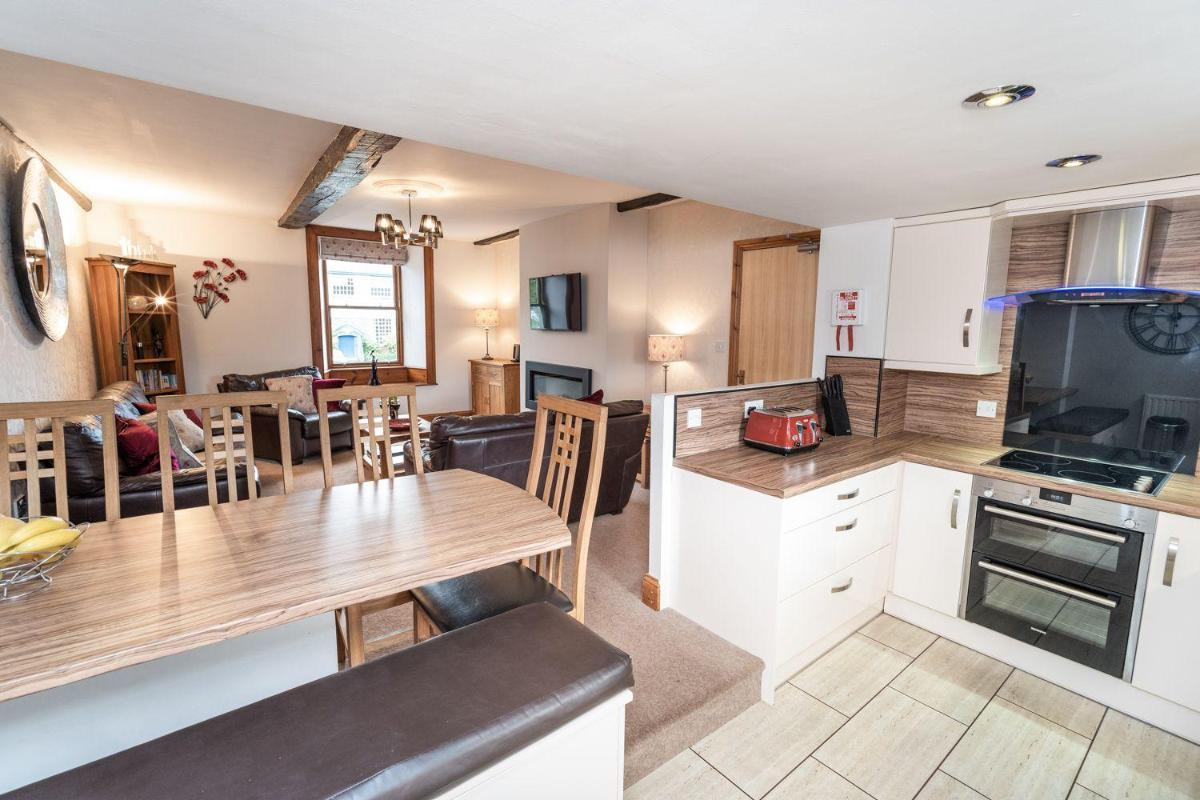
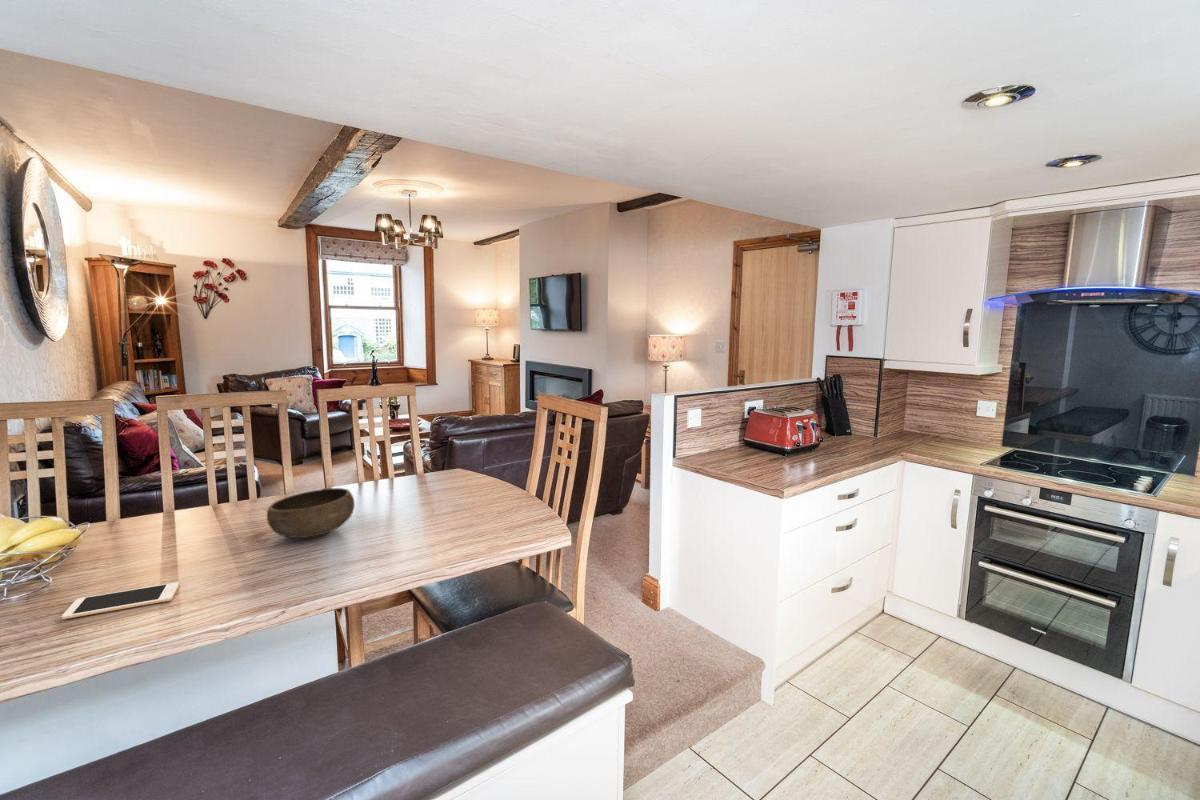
+ cell phone (124, 599)
+ bowl (312, 514)
